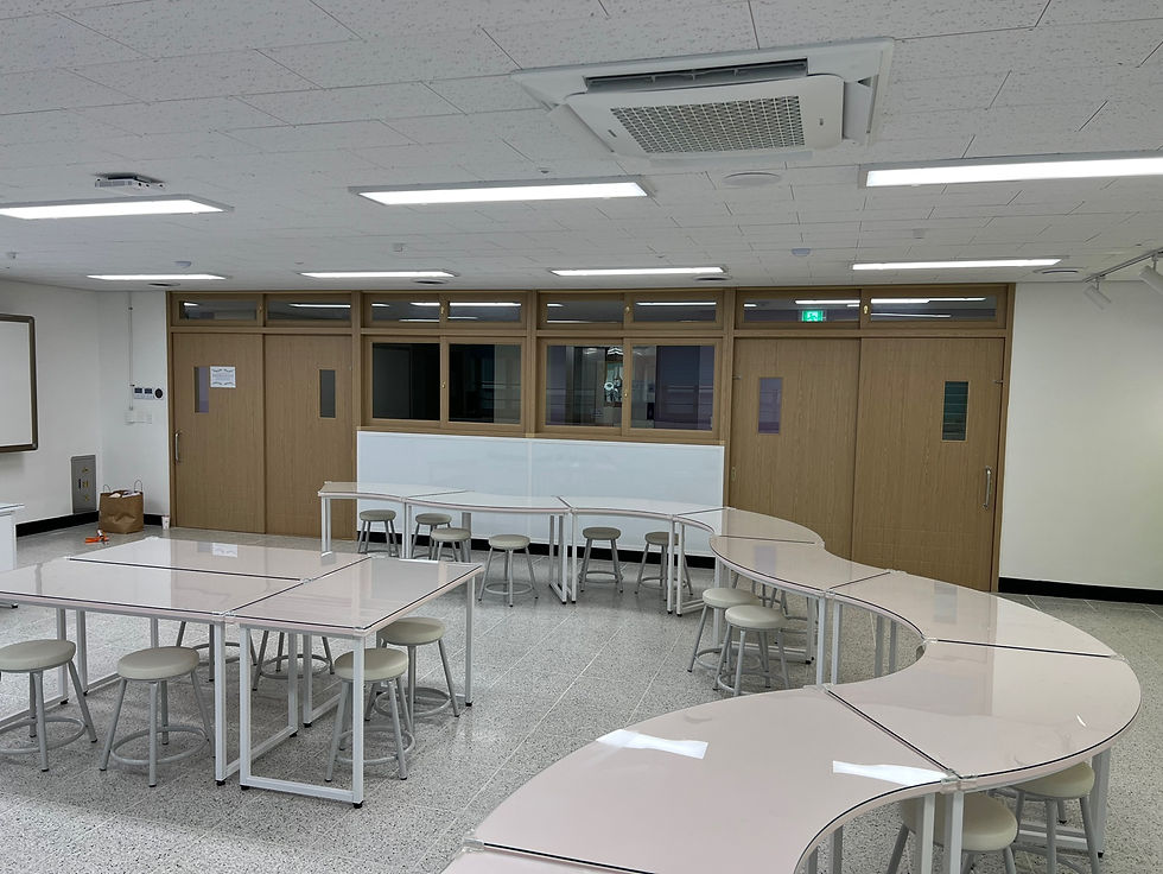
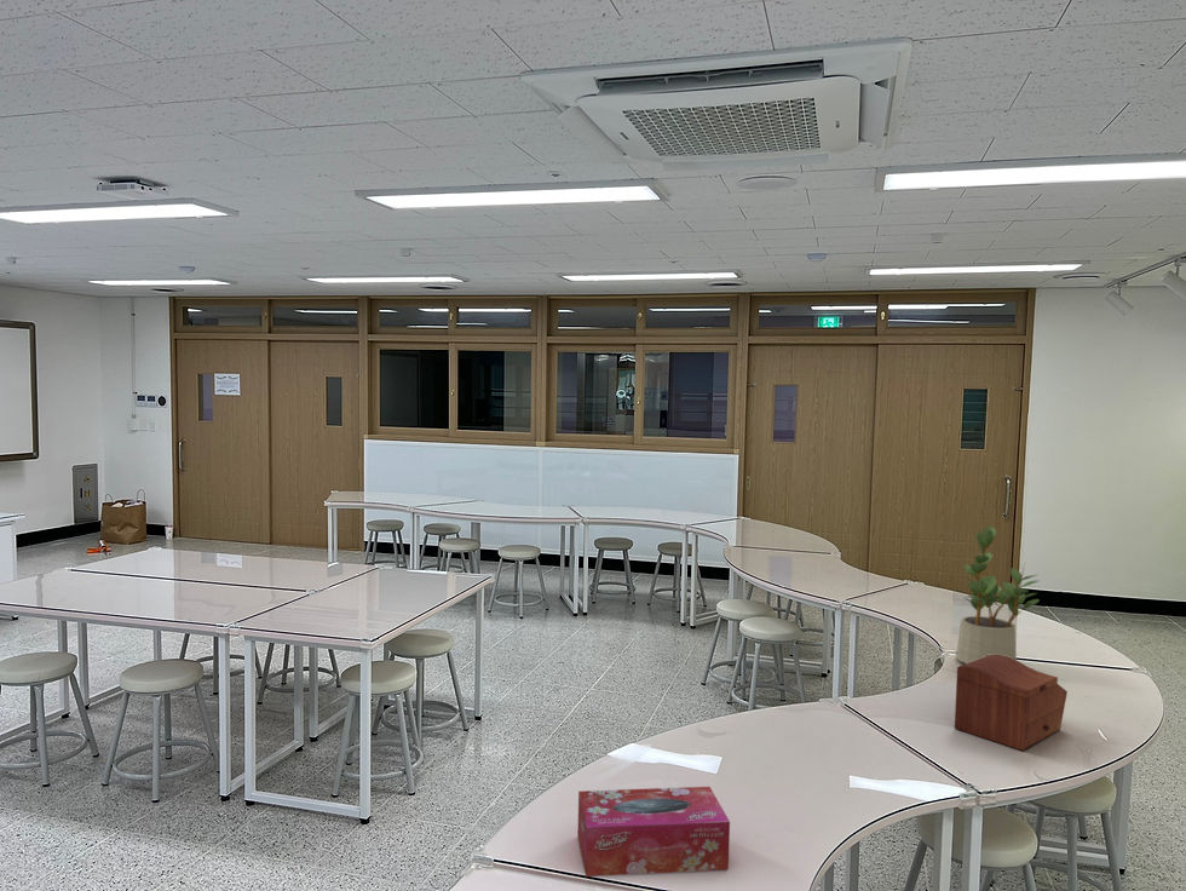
+ tissue box (651, 828)
+ sewing box (1013, 696)
+ potted plant (998, 596)
